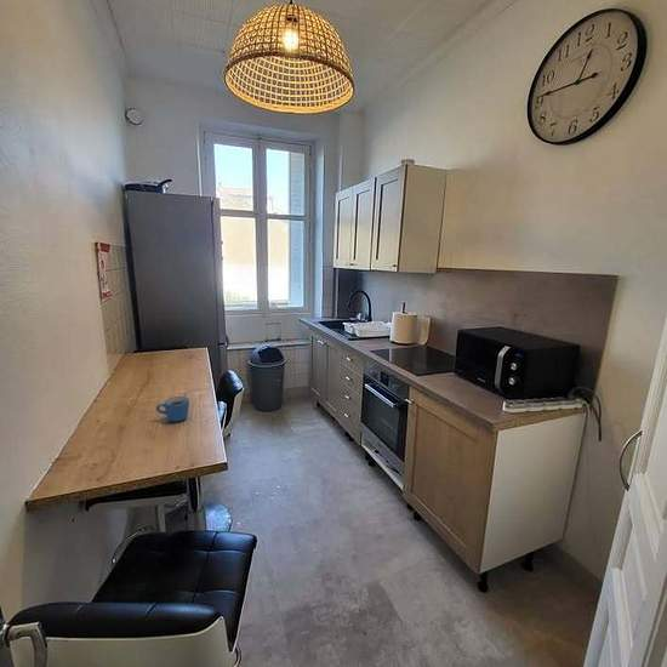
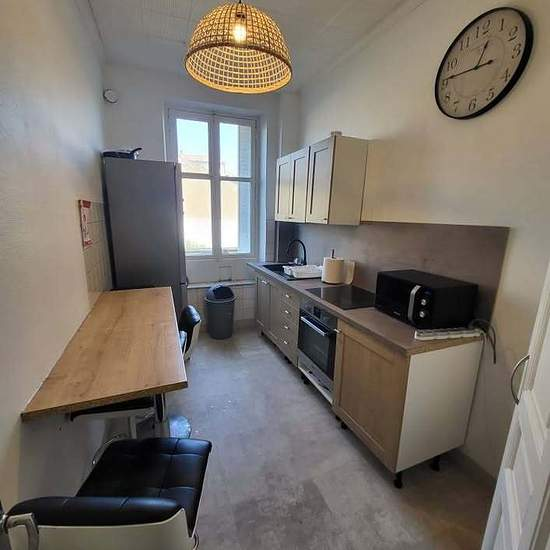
- mug (172, 410)
